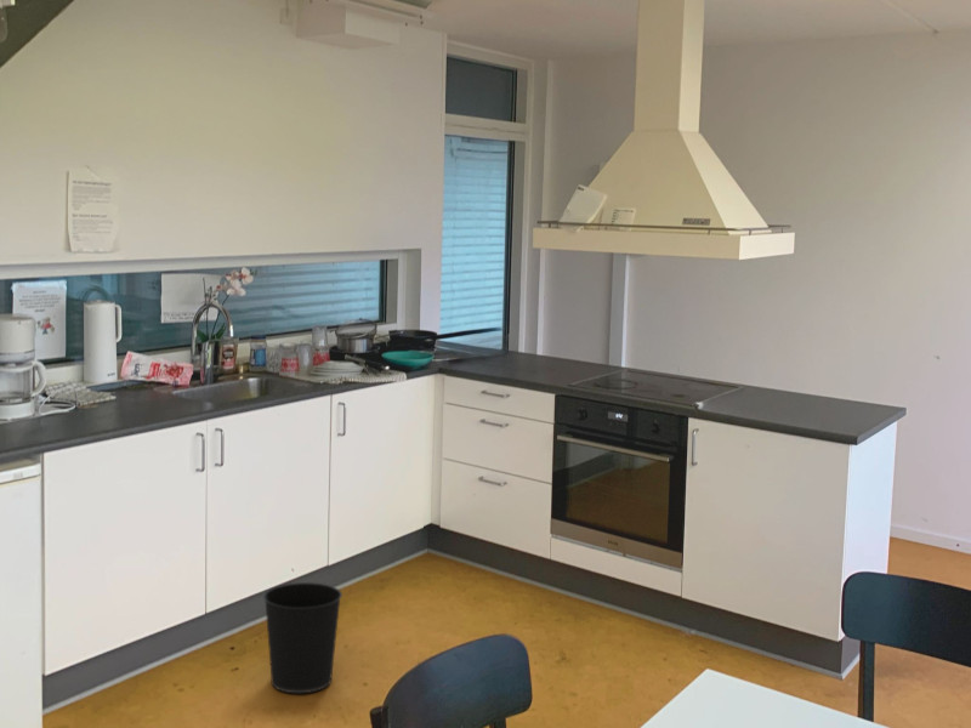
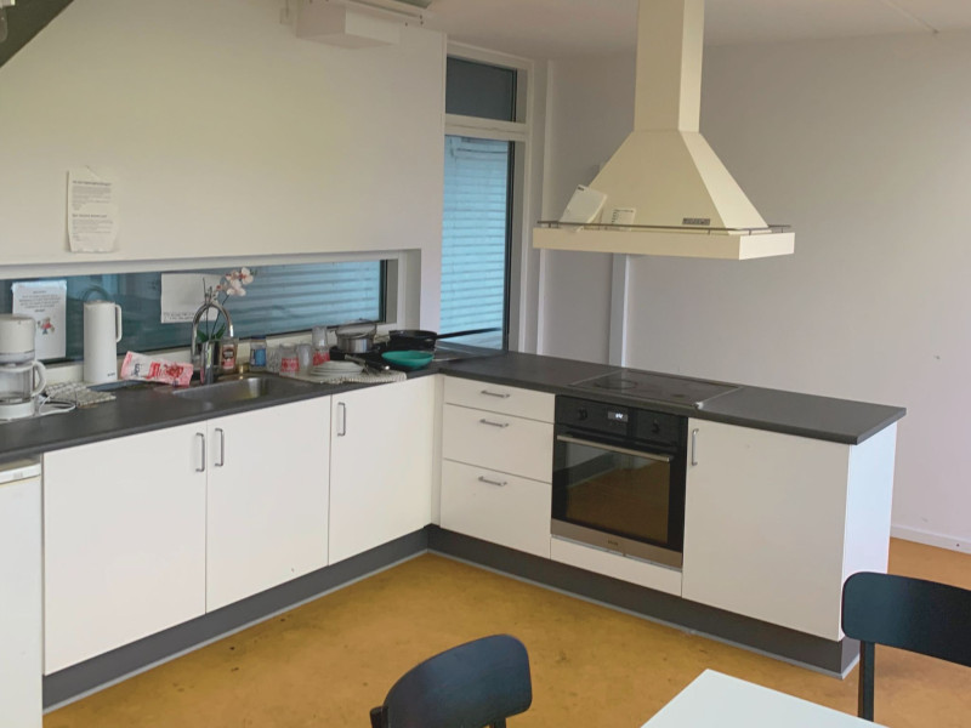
- wastebasket (302, 637)
